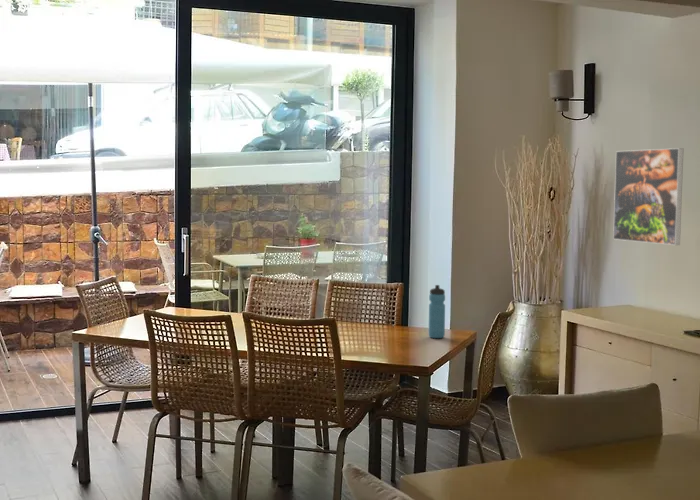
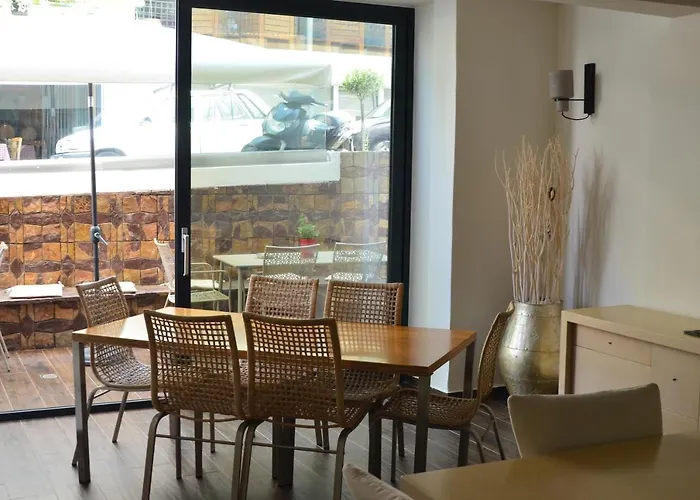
- water bottle (436, 311)
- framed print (646, 196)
